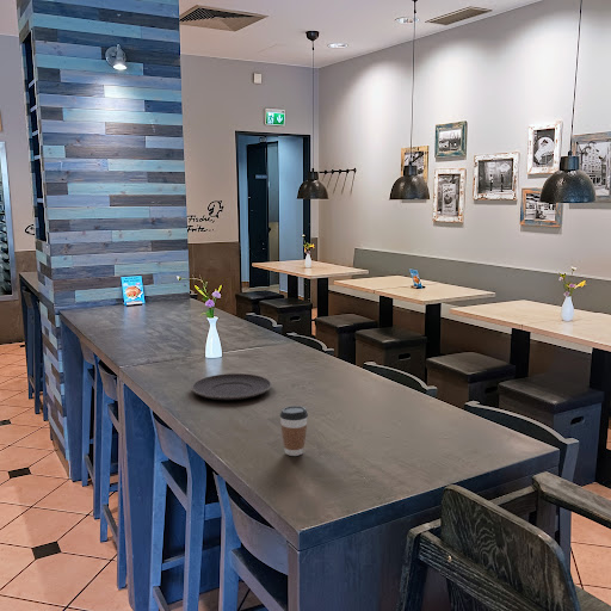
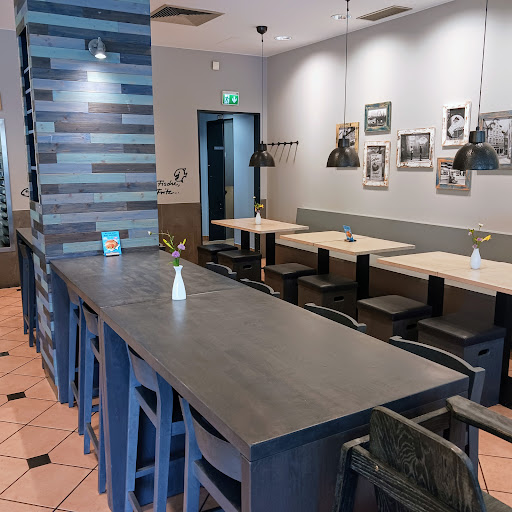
- plate (232, 387)
- coffee cup (294, 431)
